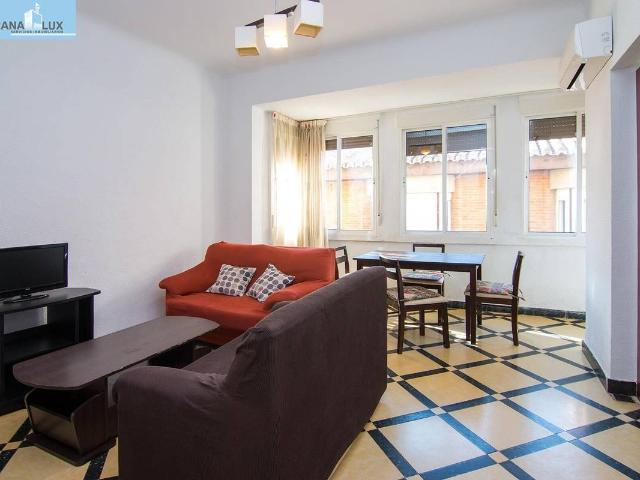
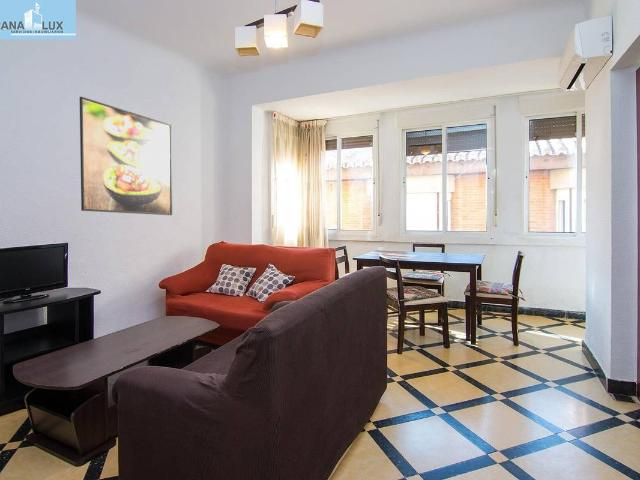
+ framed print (131, 162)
